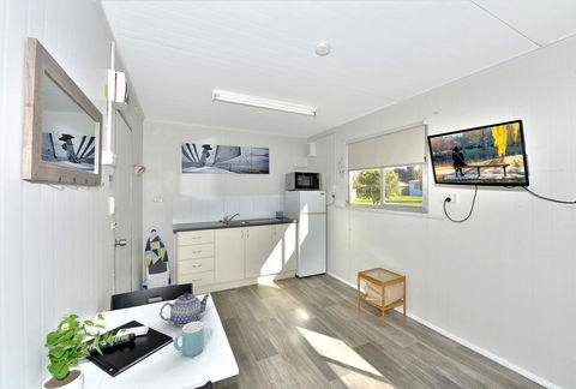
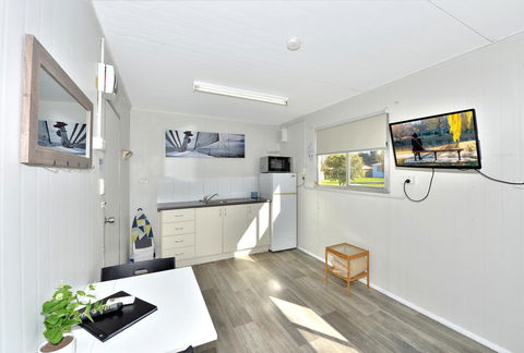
- mug (188, 340)
- teapot (186, 306)
